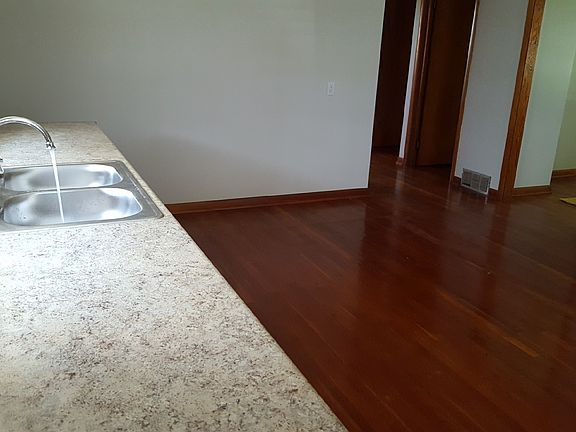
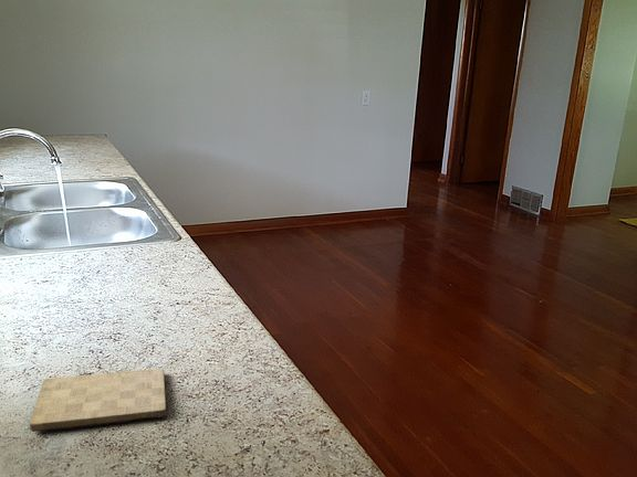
+ cutting board (103, 396)
